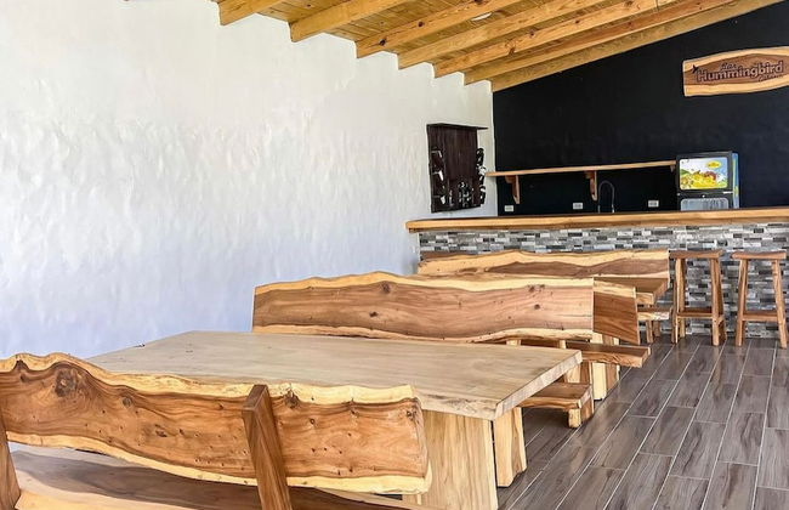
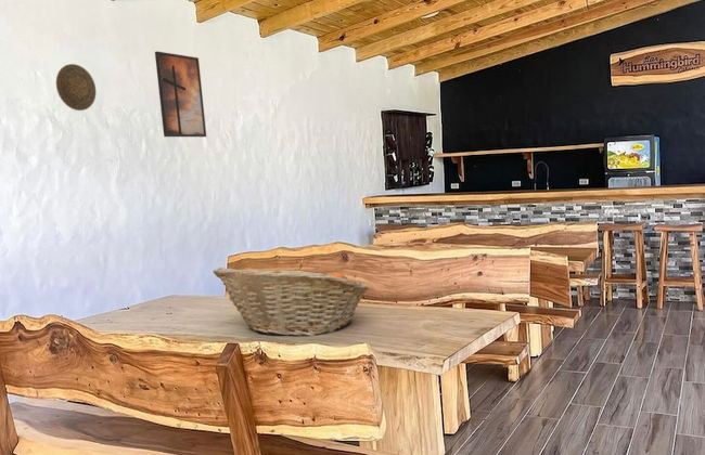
+ fruit basket (291, 292)
+ decorative plate (77, 87)
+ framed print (181, 95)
